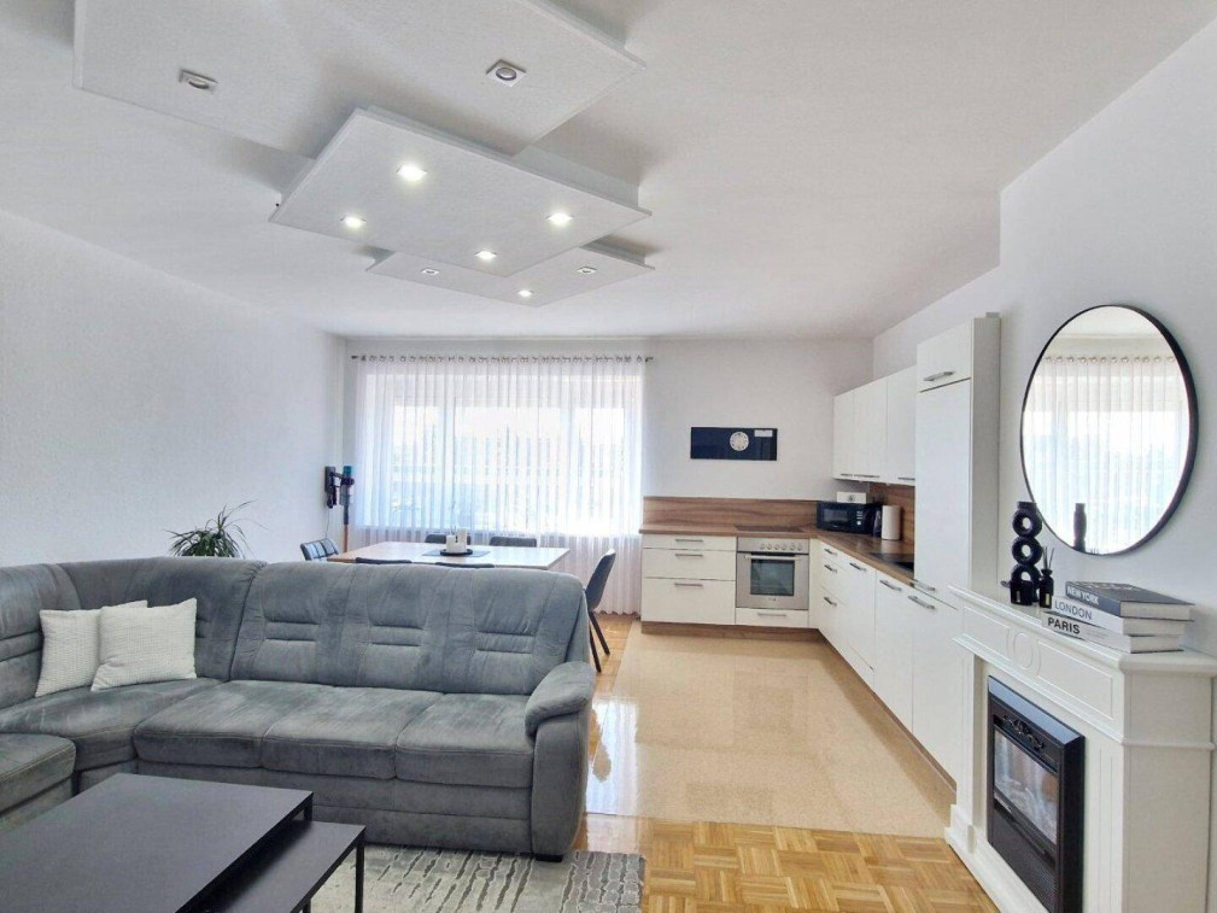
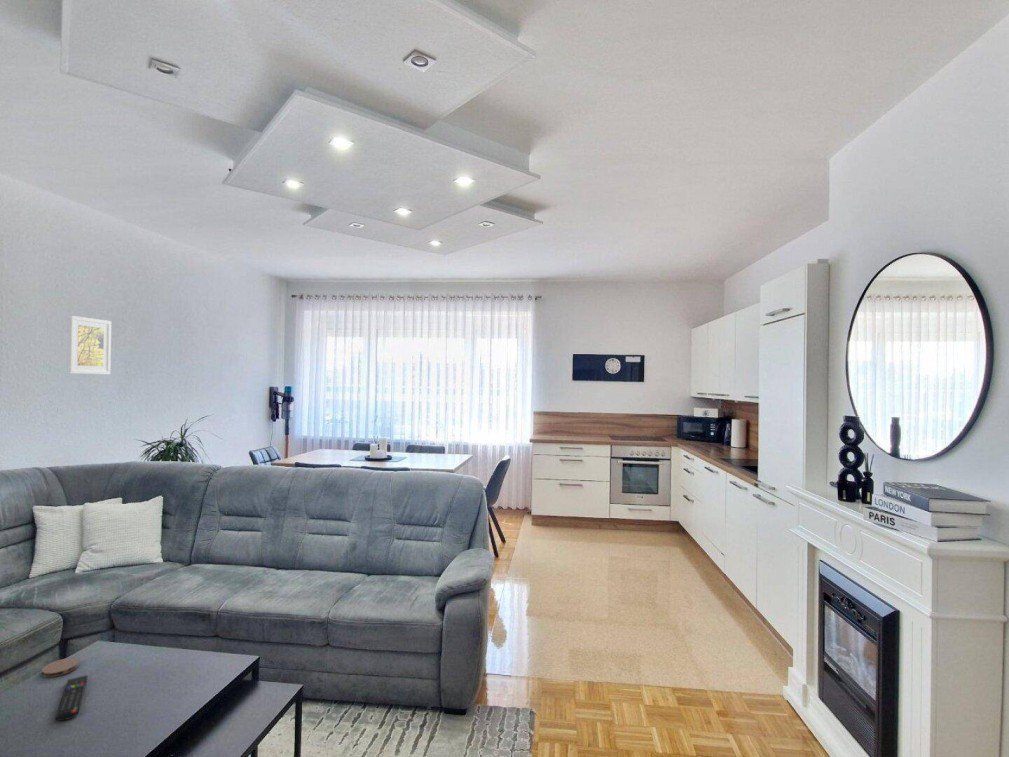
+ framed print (90, 346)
+ coaster (60, 667)
+ remote control (72, 697)
